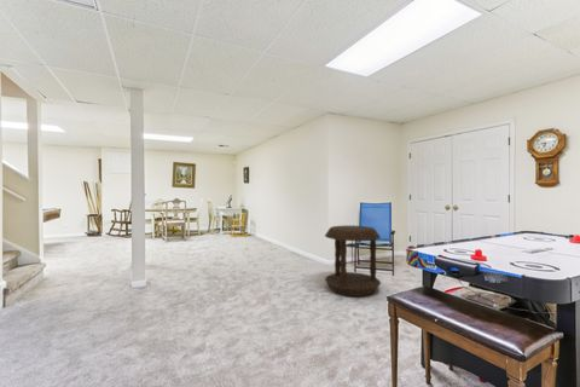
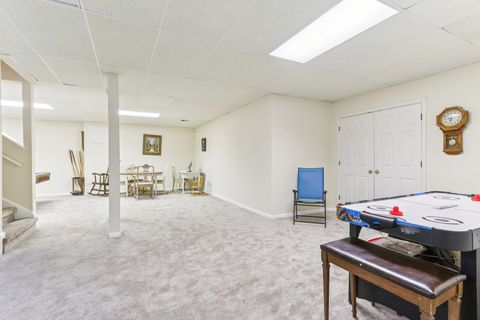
- side table (352, 258)
